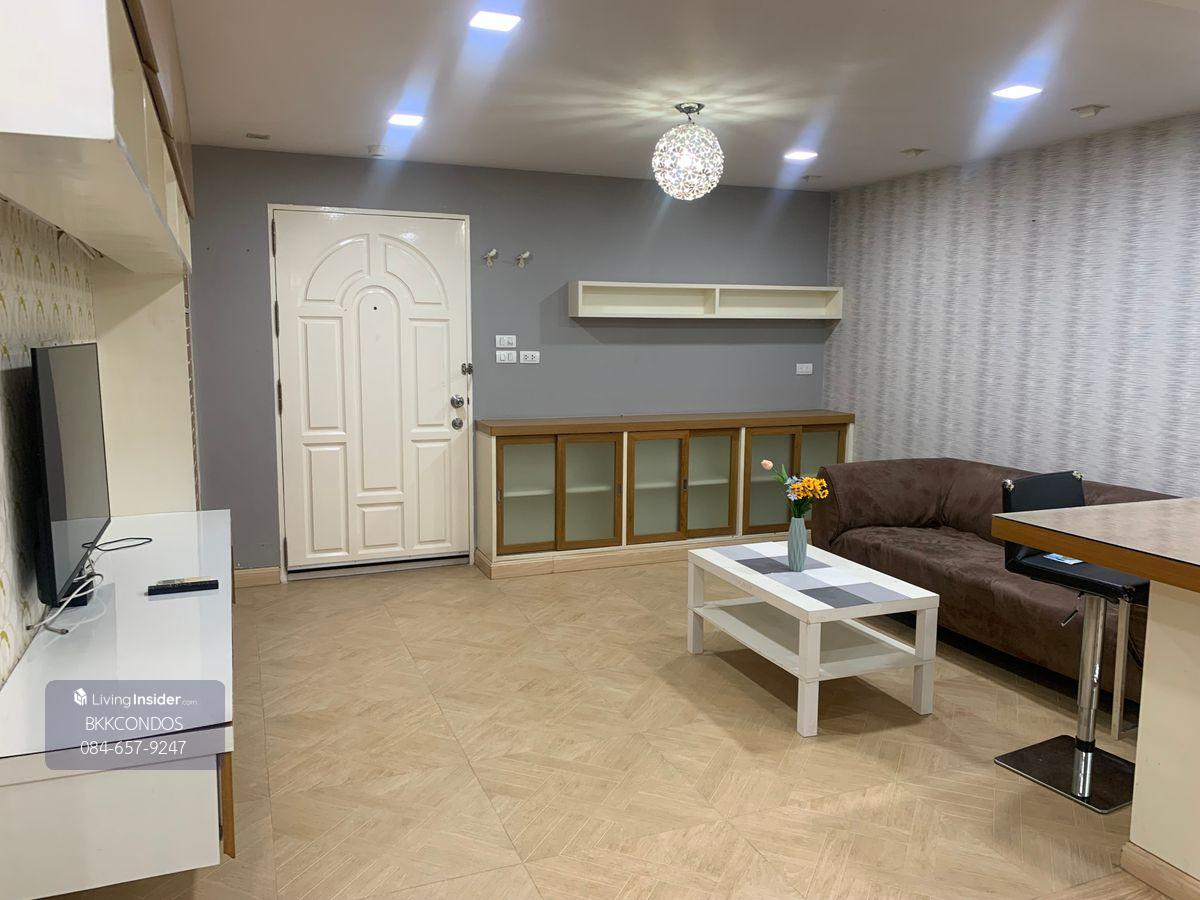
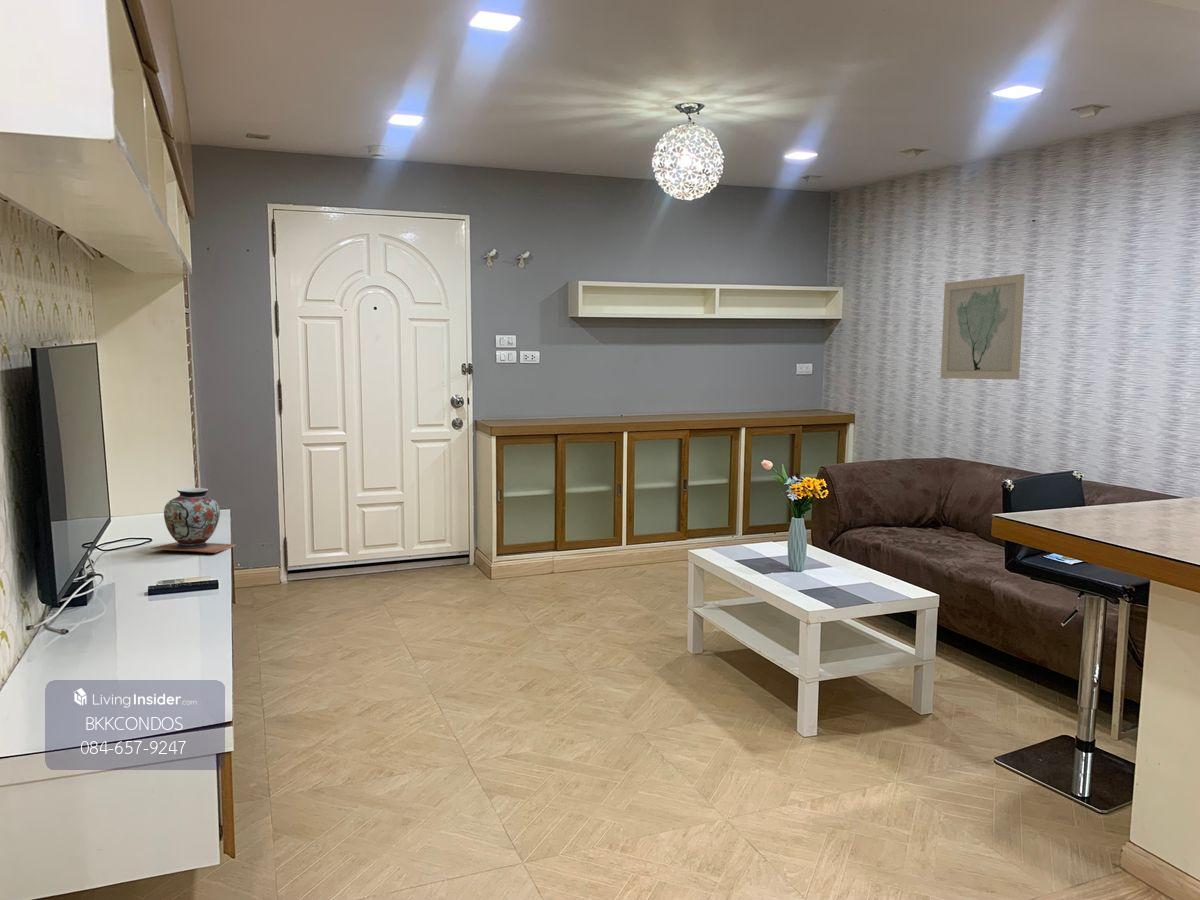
+ decorative vase (194, 519)
+ wall art (980, 329)
